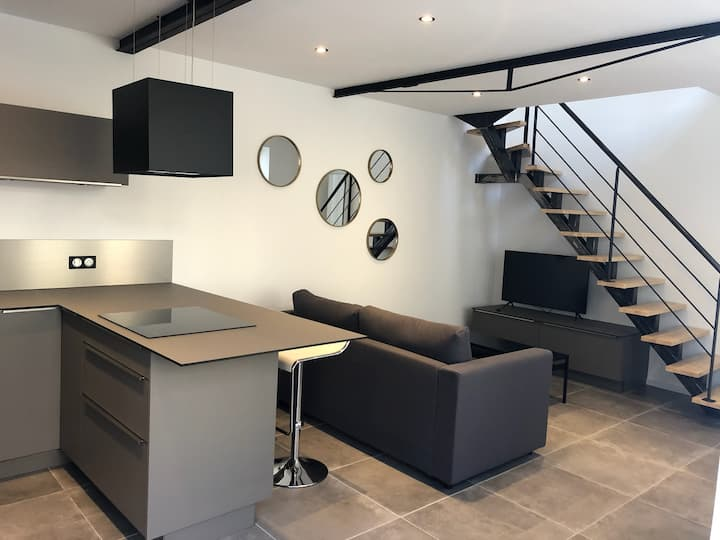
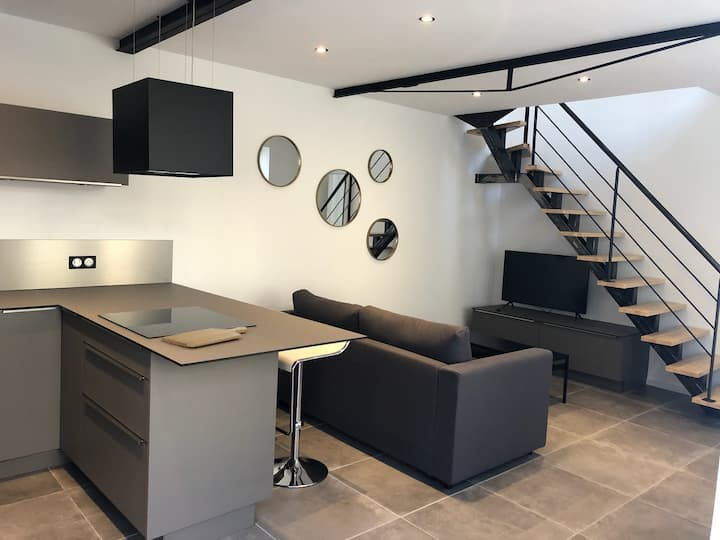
+ chopping board (212, 335)
